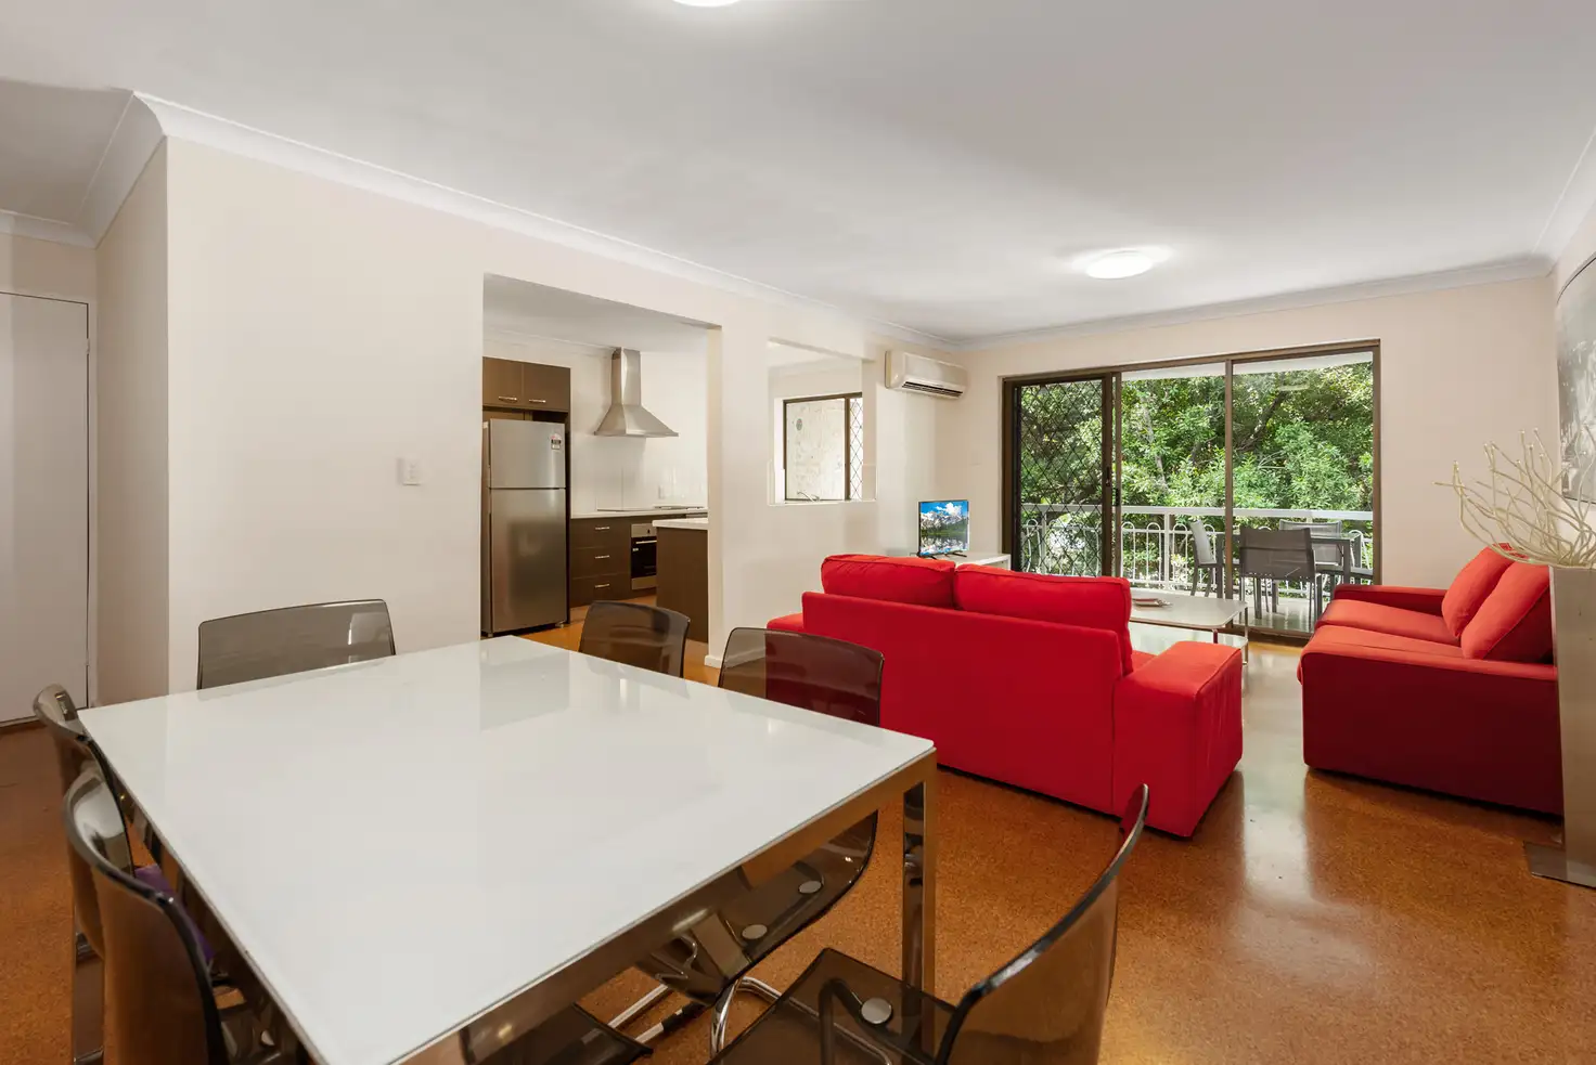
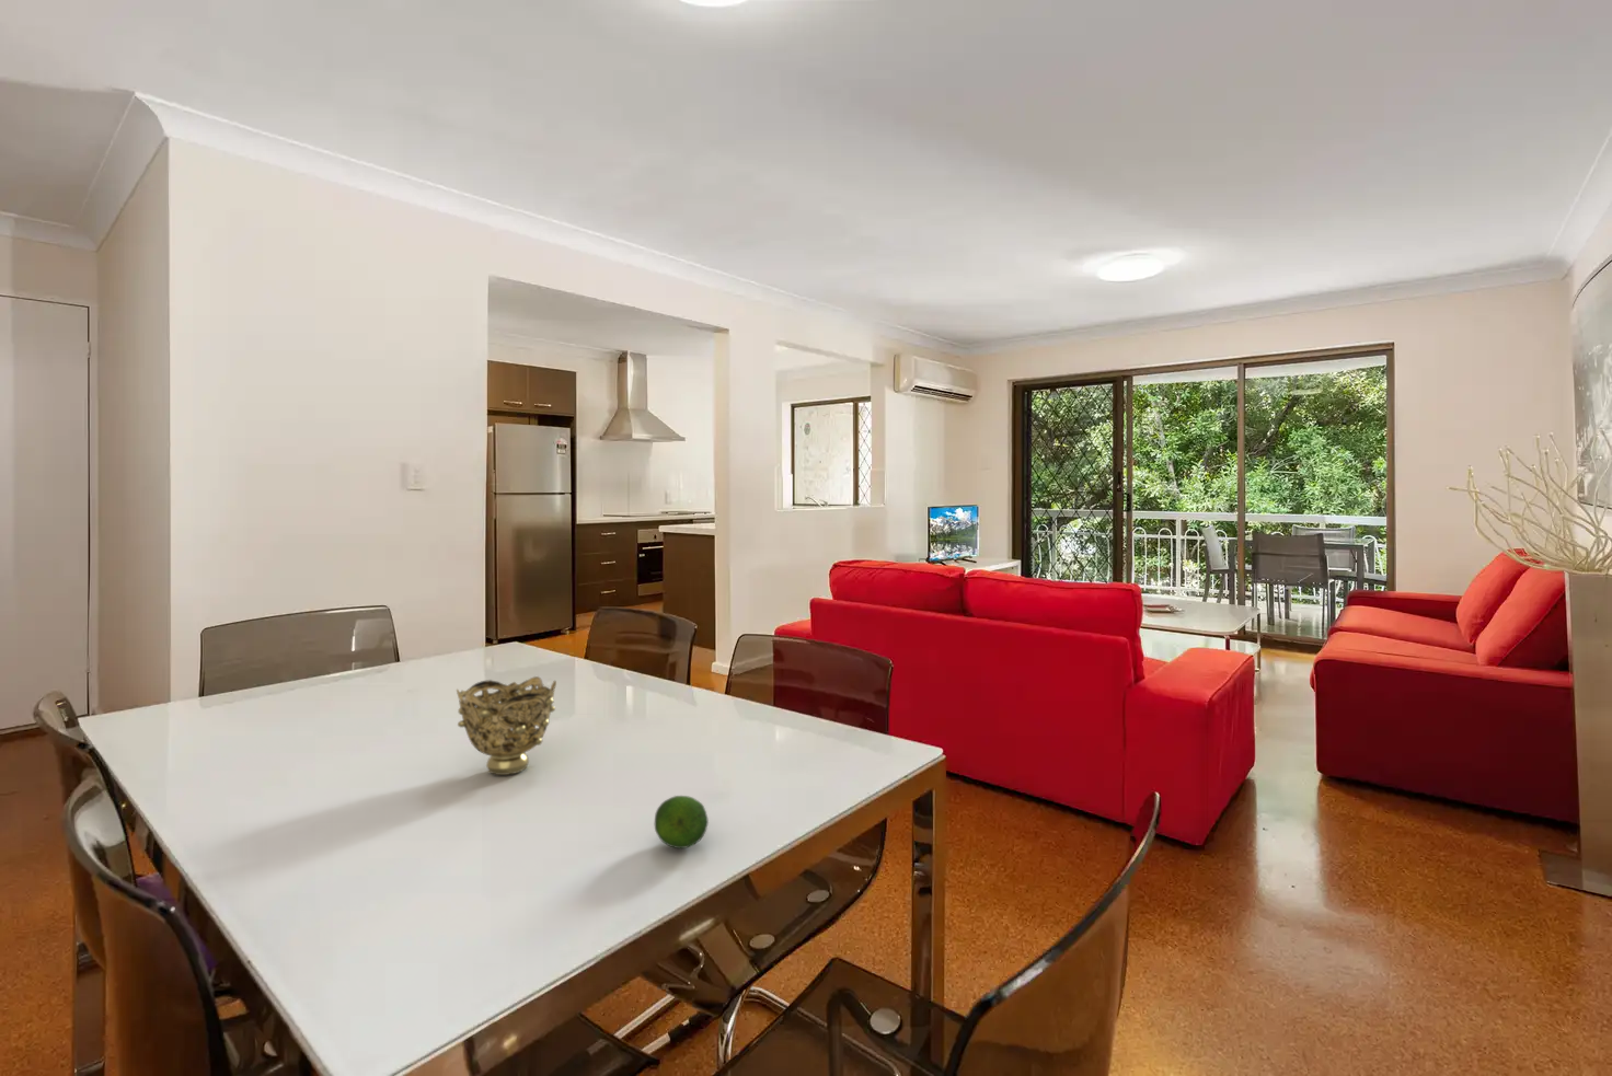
+ decorative bowl (507, 727)
+ fruit (679, 820)
